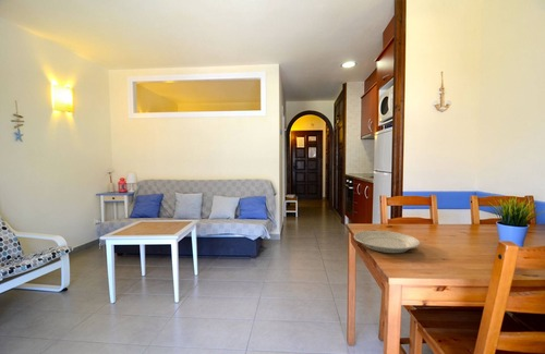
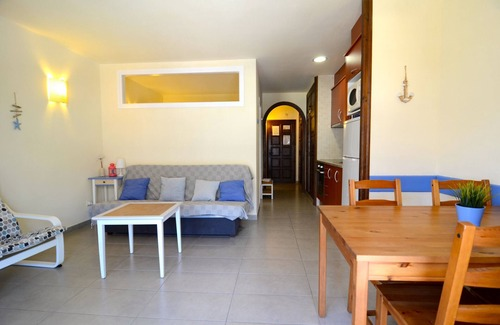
- plate (385, 242)
